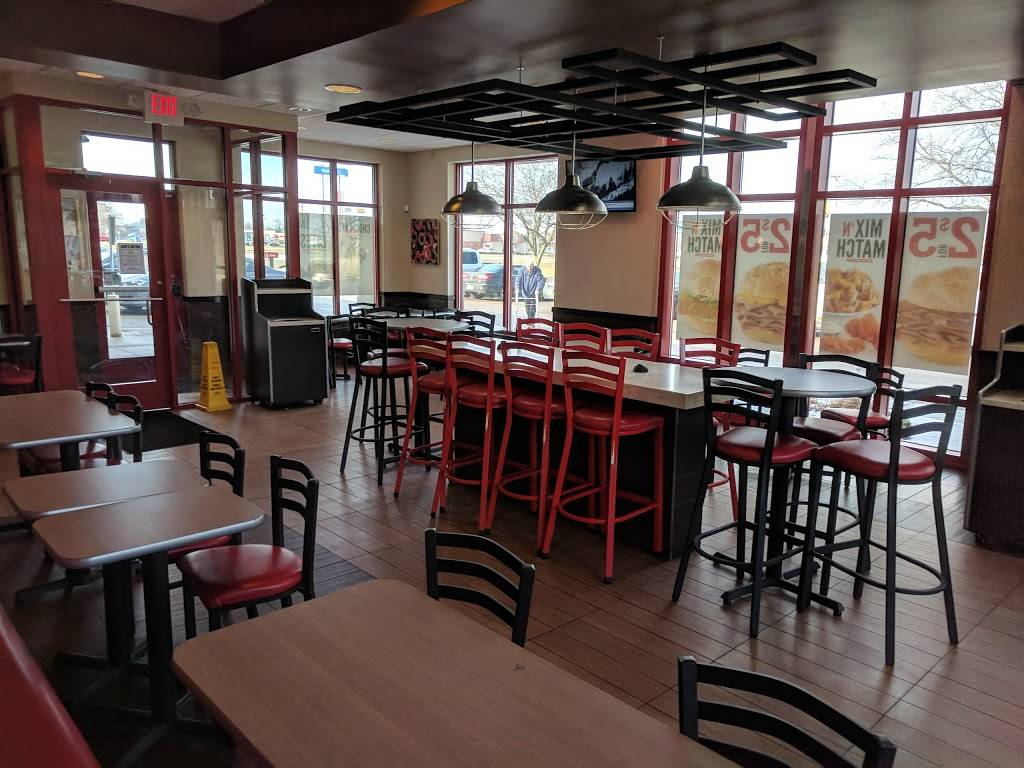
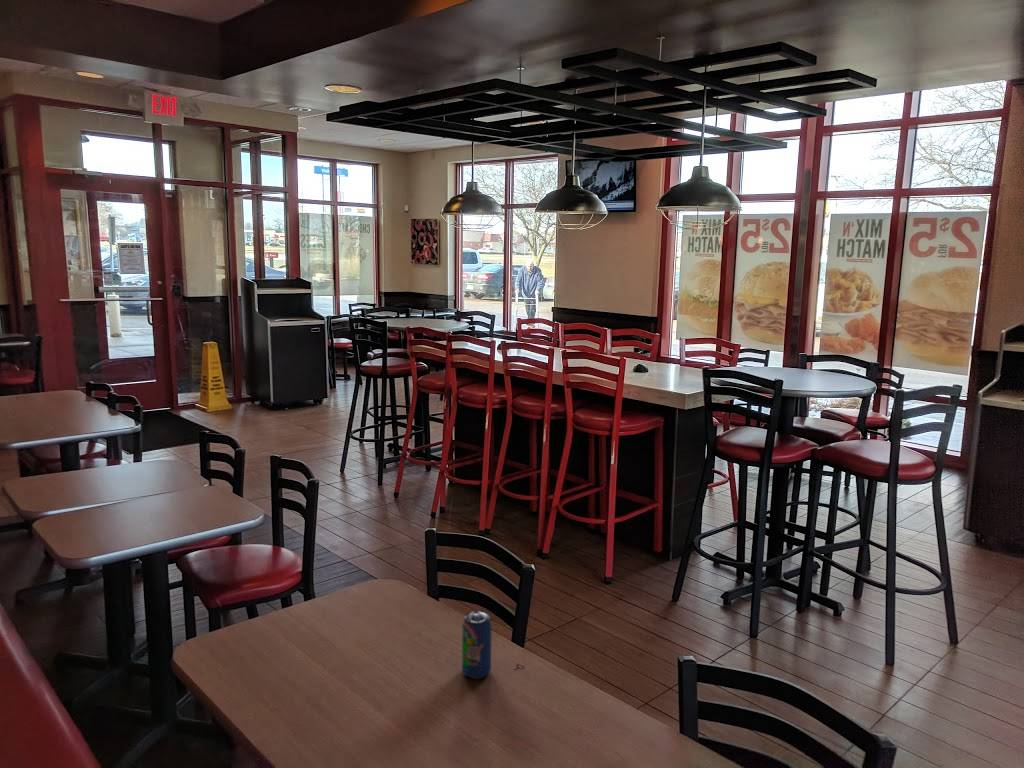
+ beverage can (476, 643)
